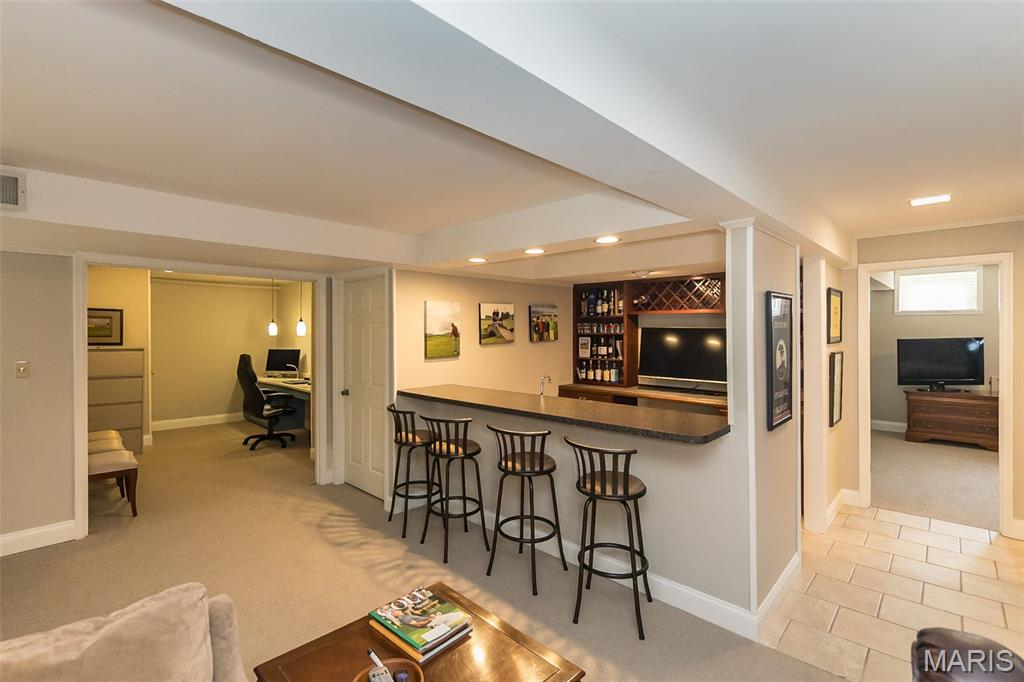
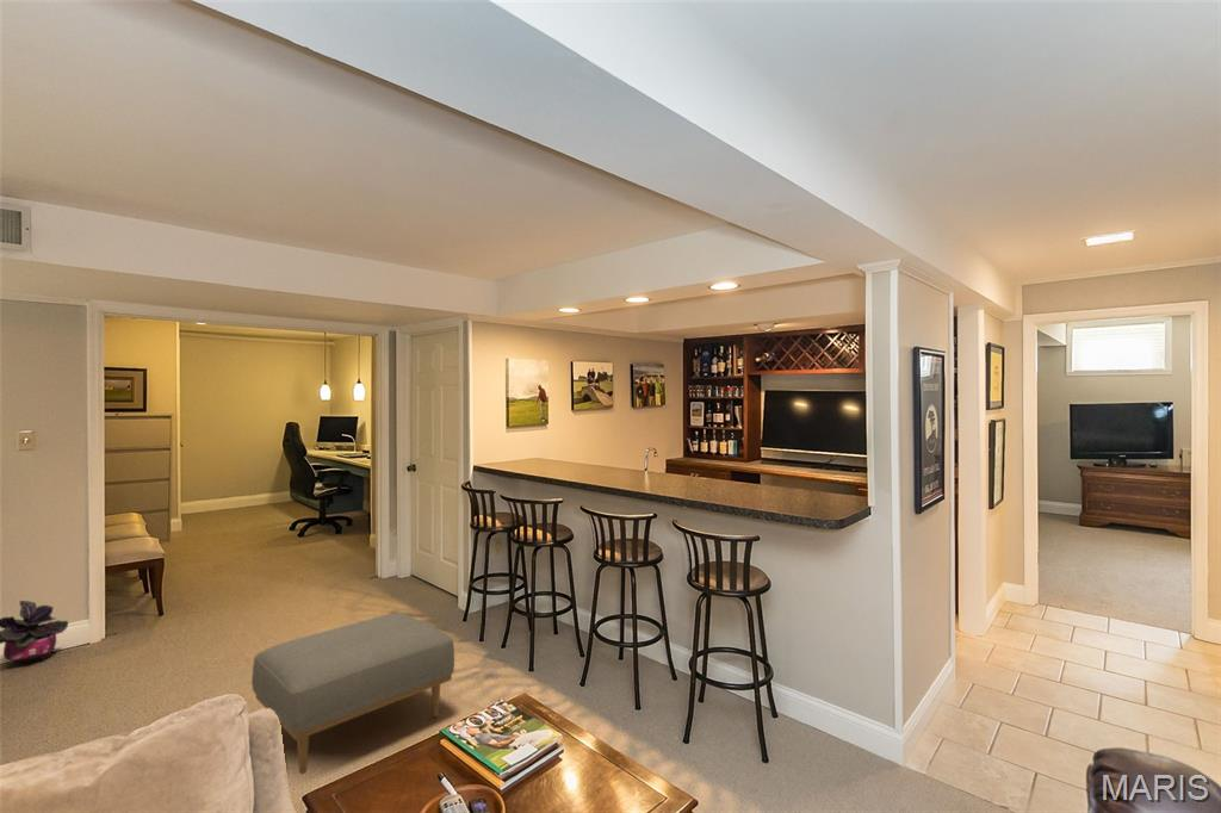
+ ottoman (357, 681)
+ potted plant (31, 631)
